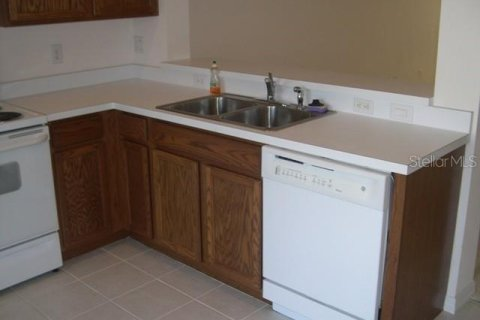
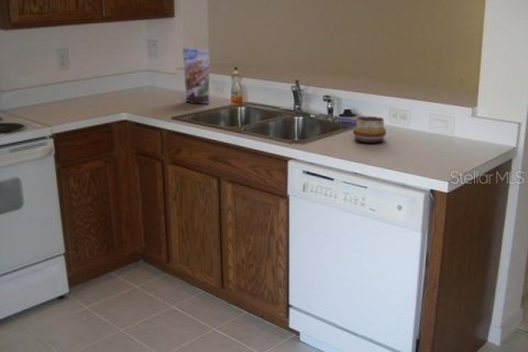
+ granola pouch (196, 75)
+ decorative bowl (370, 129)
